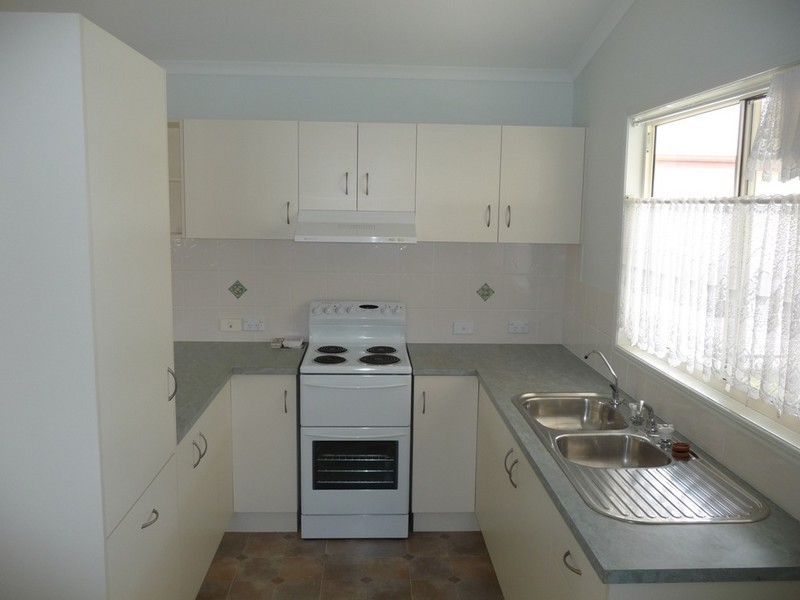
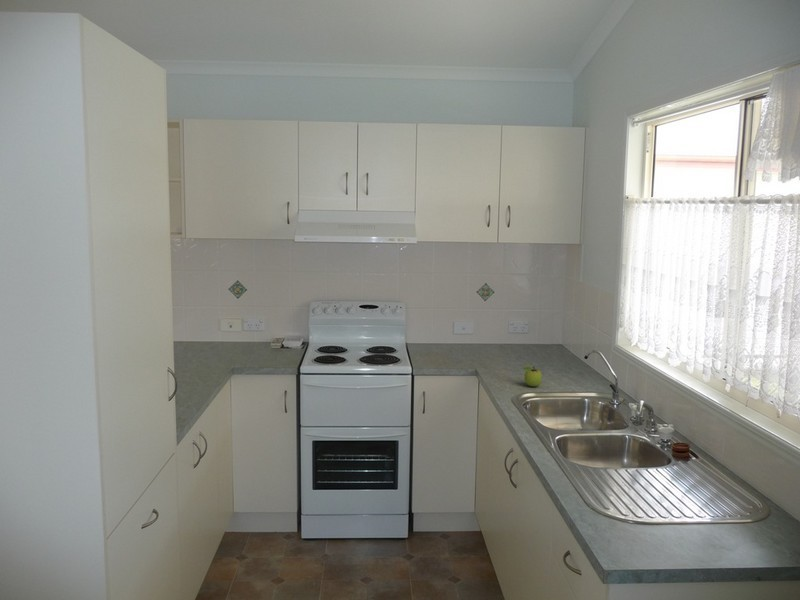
+ fruit (531, 376)
